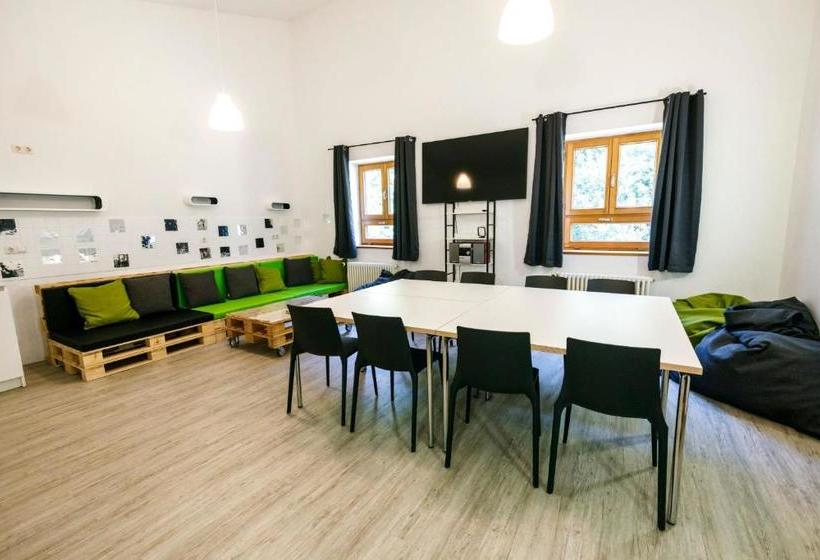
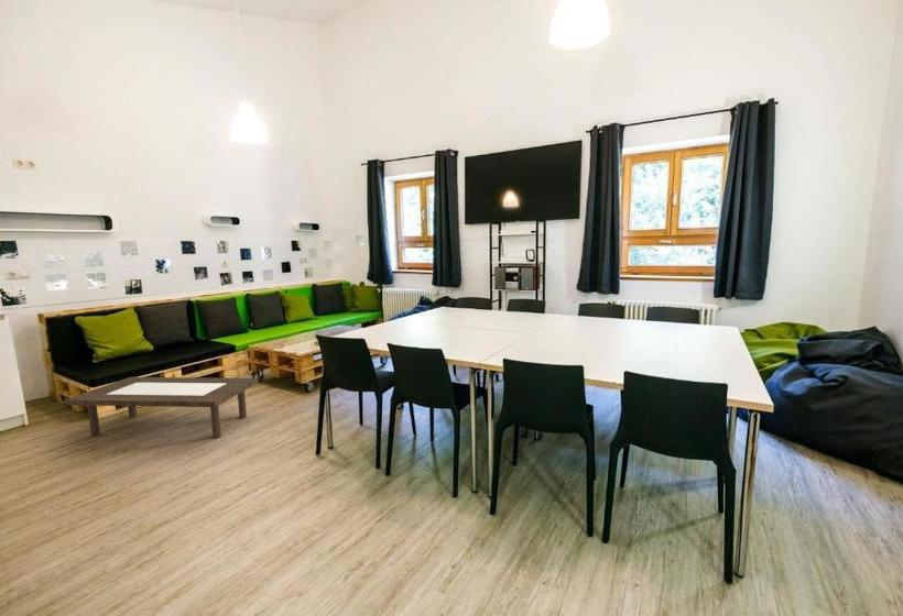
+ coffee table (170, 406)
